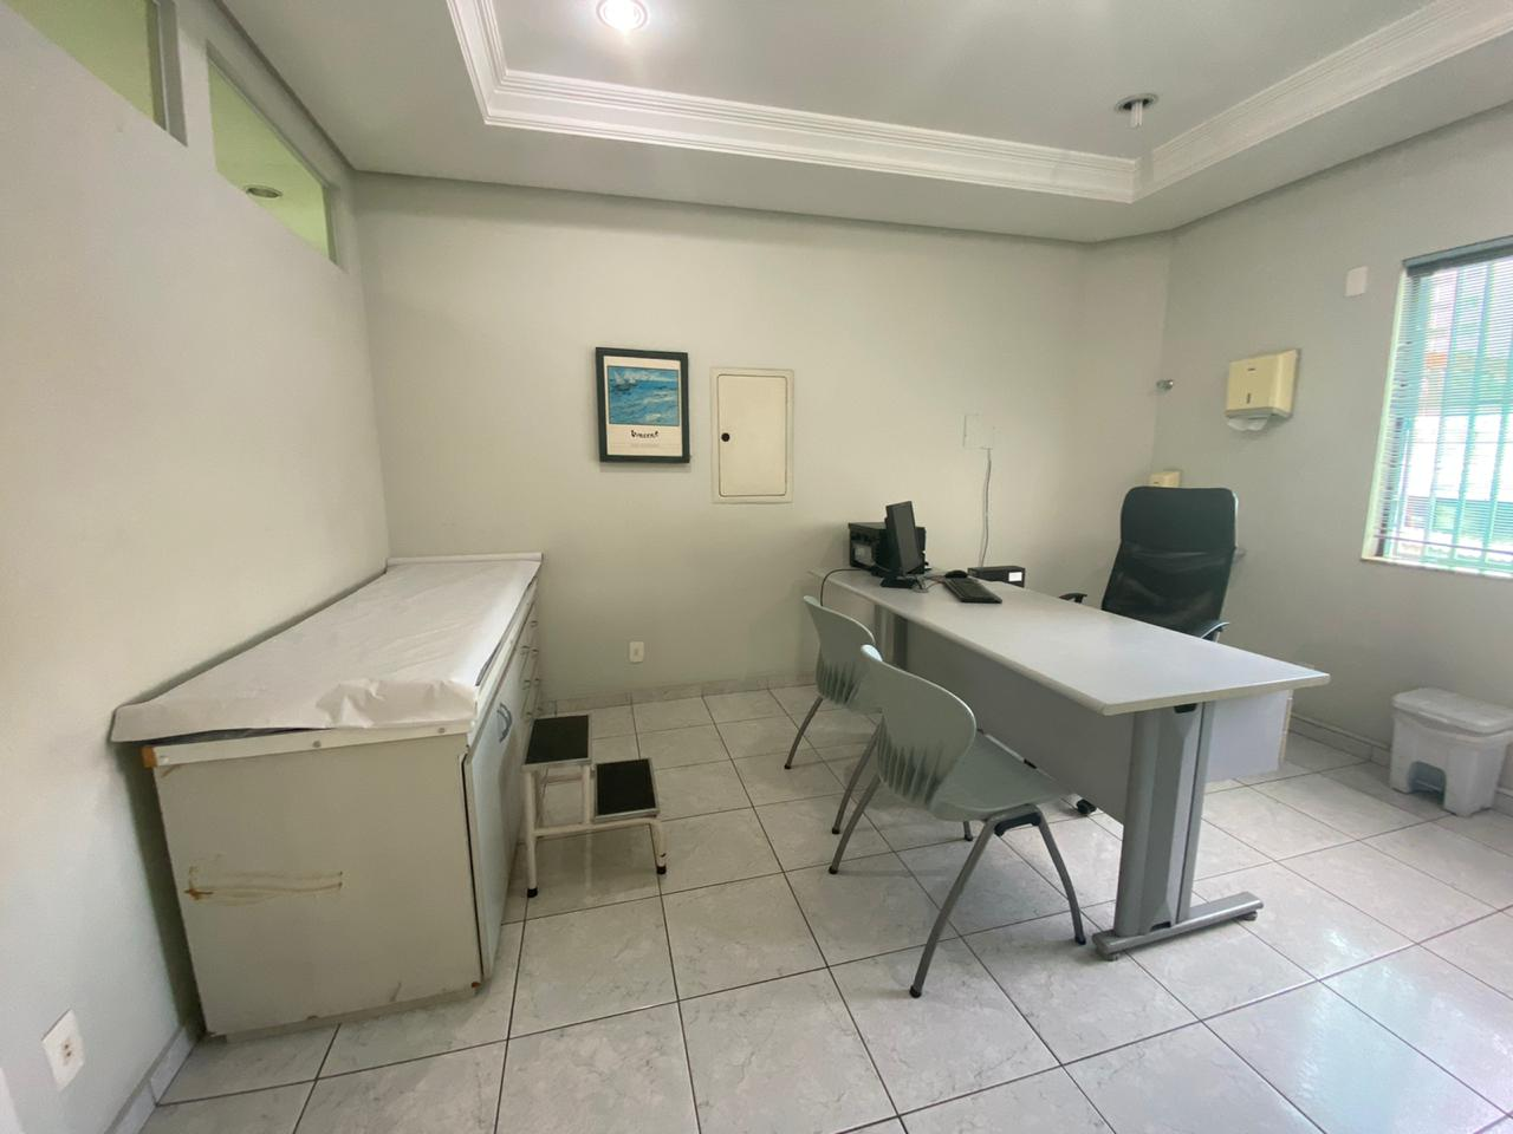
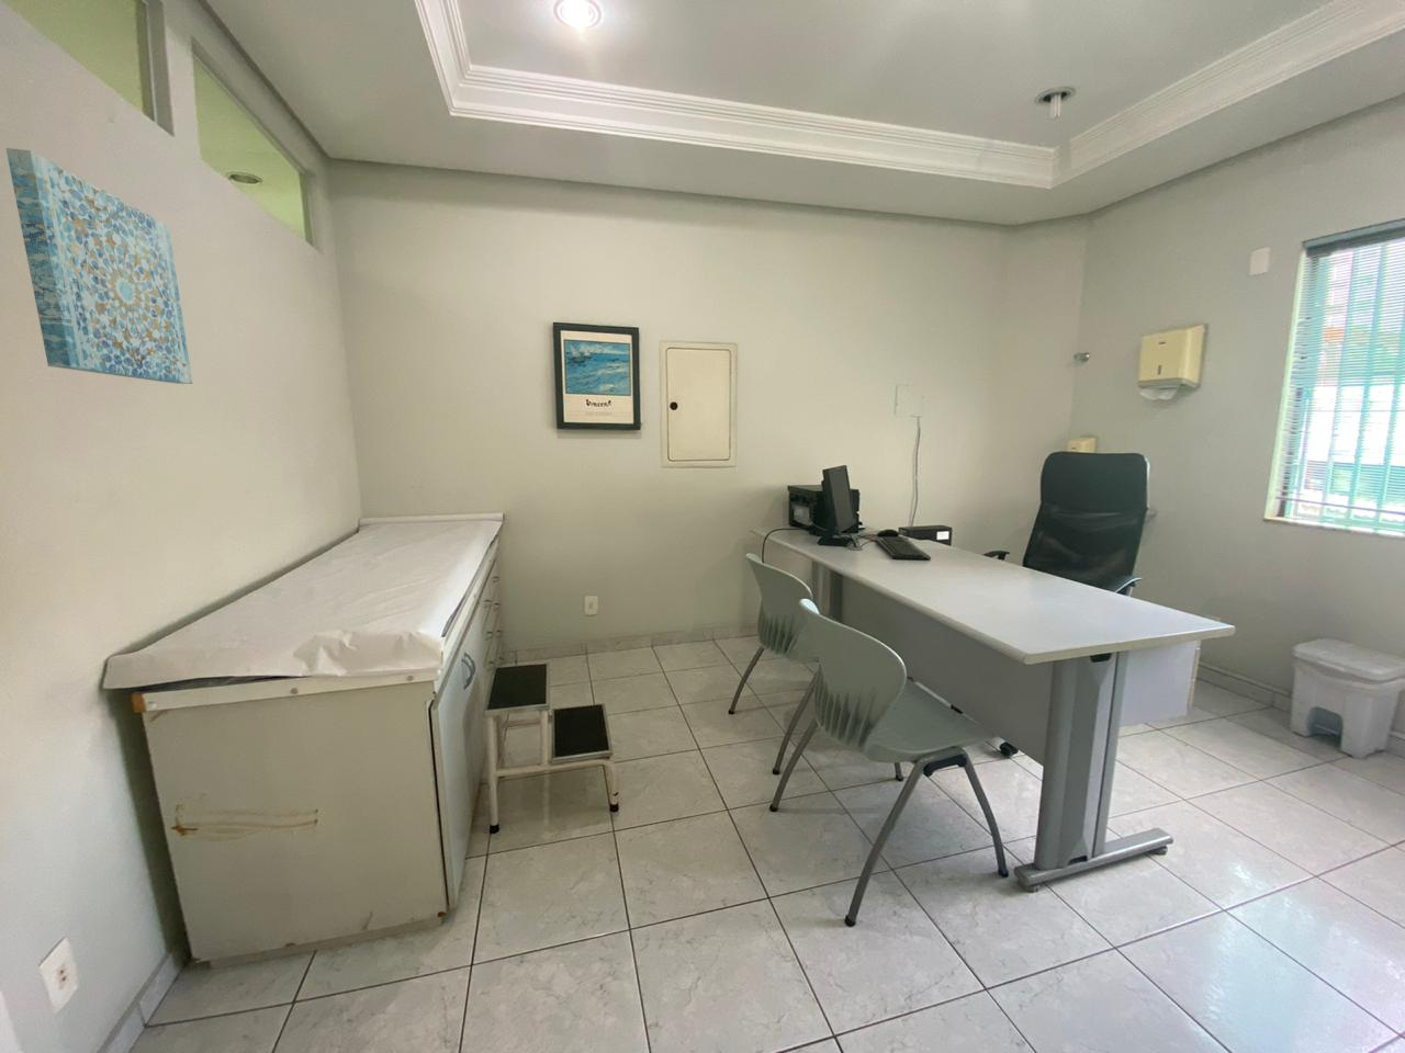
+ wall art (115, 286)
